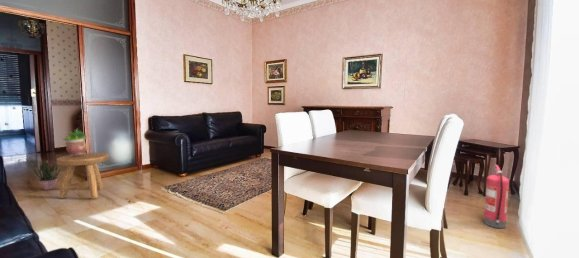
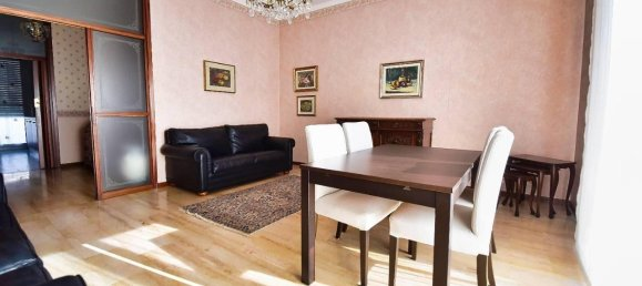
- potted plant (47, 174)
- stool (87, 175)
- potted plant (74, 141)
- fire extinguisher (497, 196)
